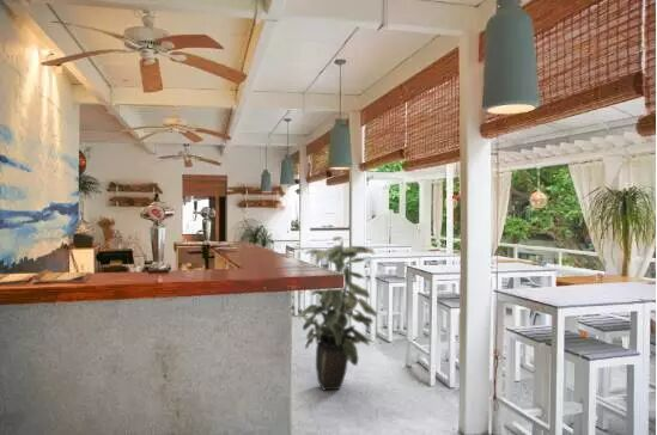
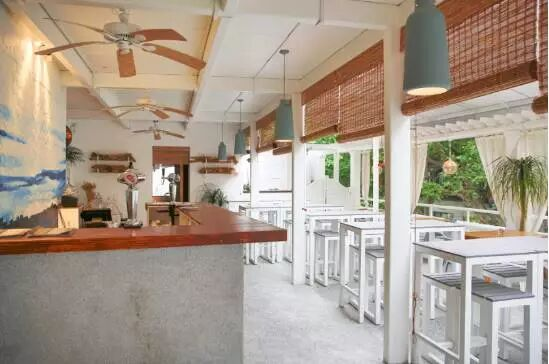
- indoor plant (337, 312)
